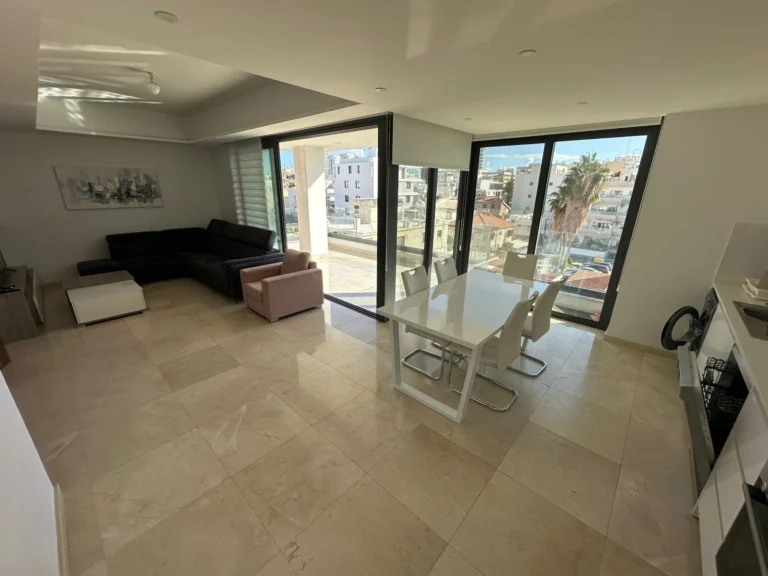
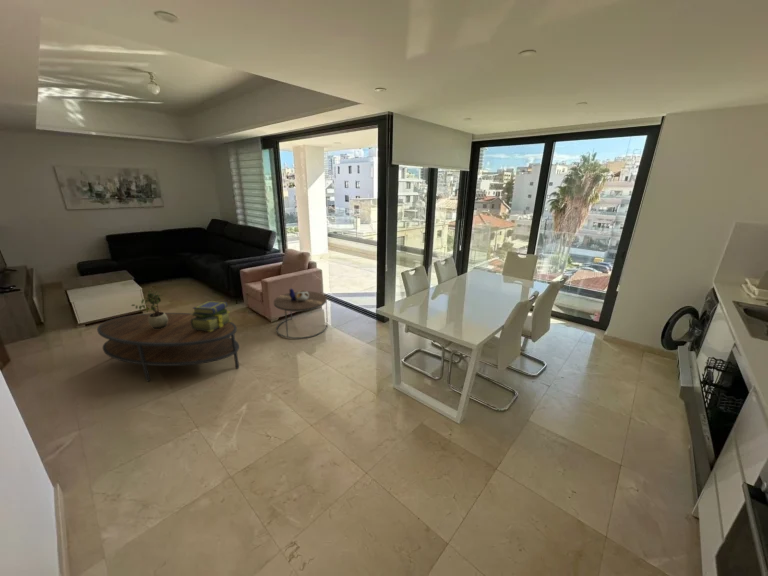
+ coffee table (171, 344)
+ potted plant (151, 309)
+ stack of books (210, 314)
+ side table (301, 308)
